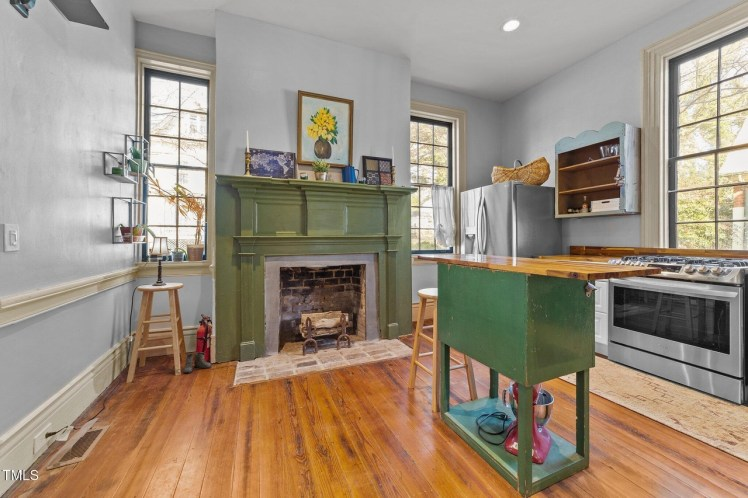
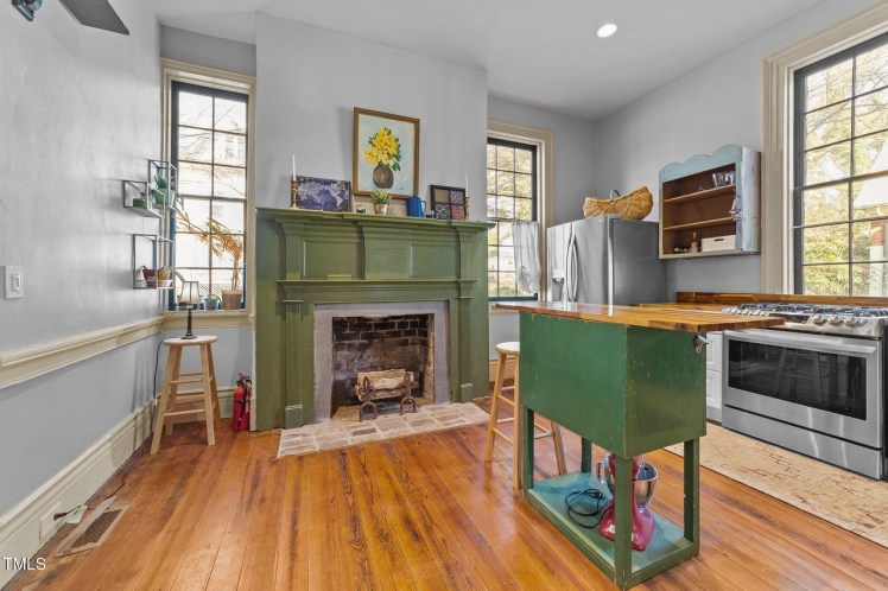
- boots (195, 361)
